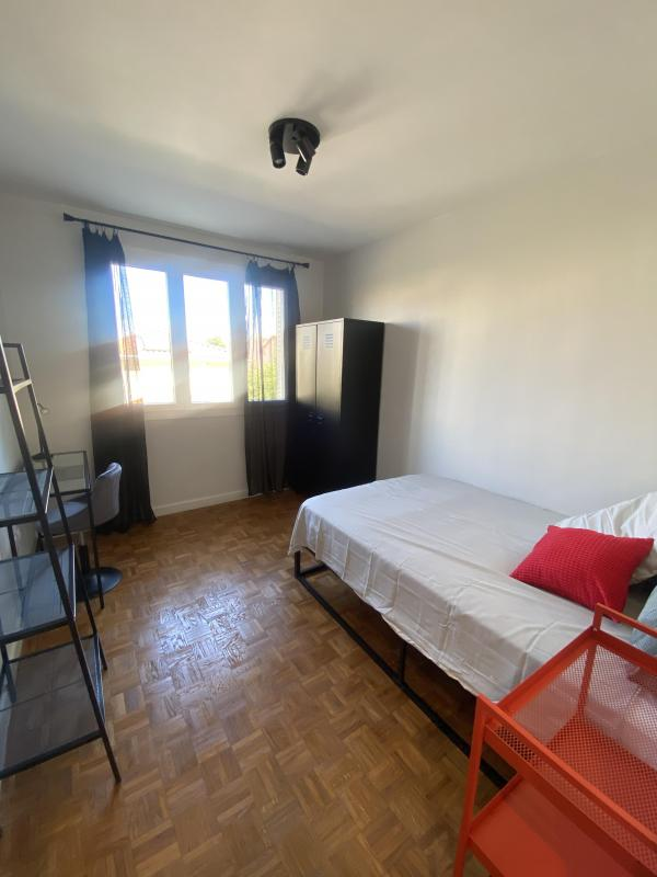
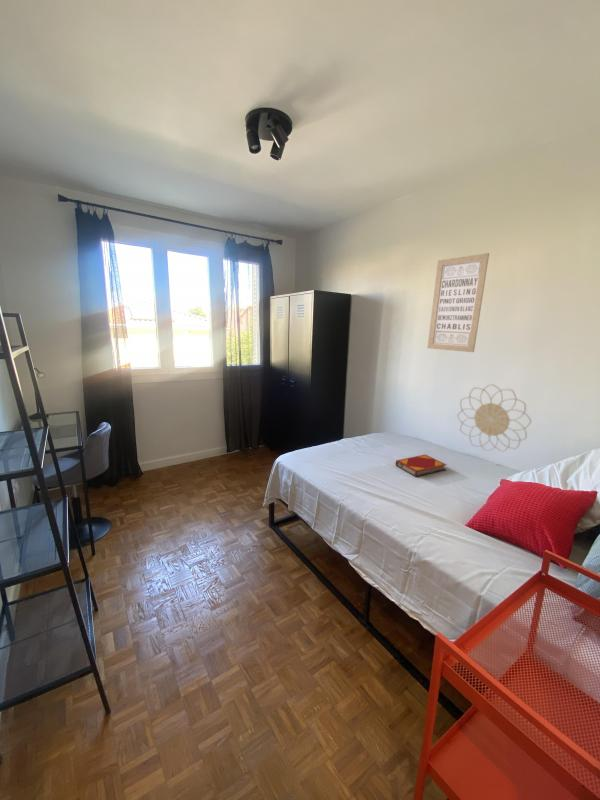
+ decorative wall piece (491, 418)
+ wall art (455, 305)
+ hardback book (420, 464)
